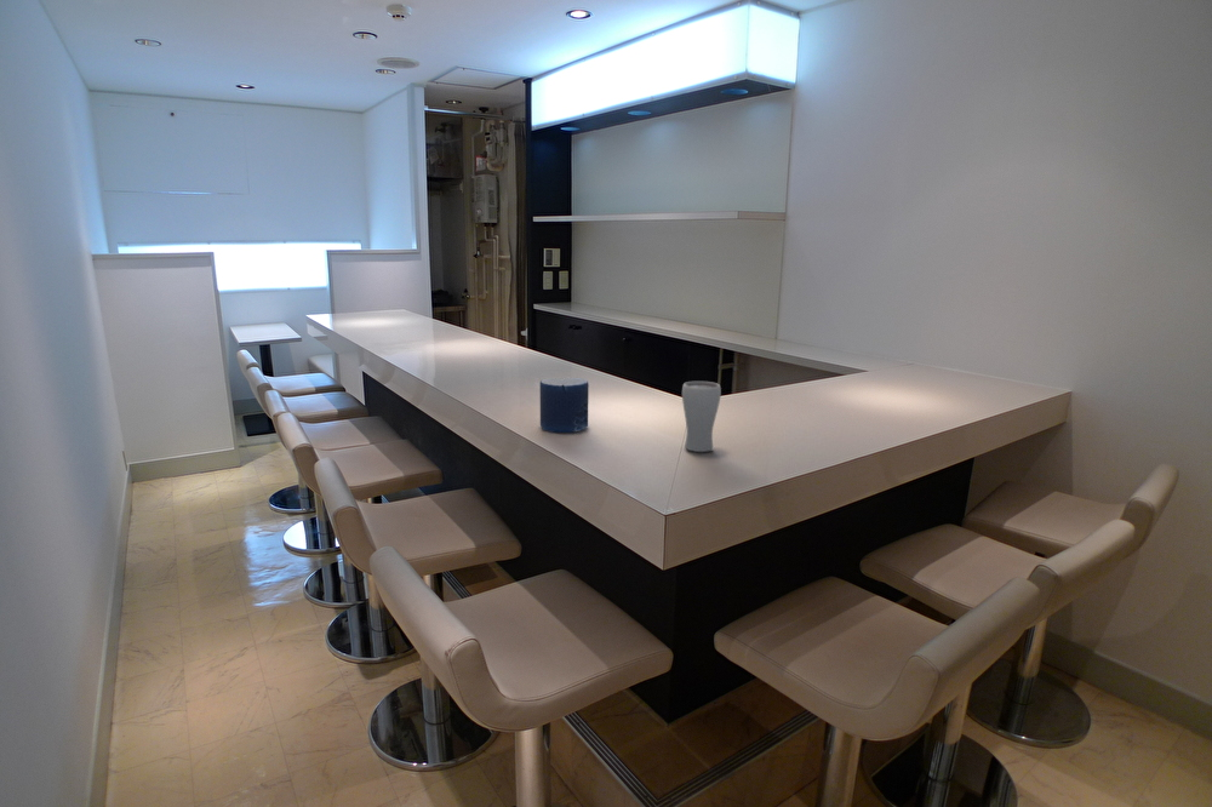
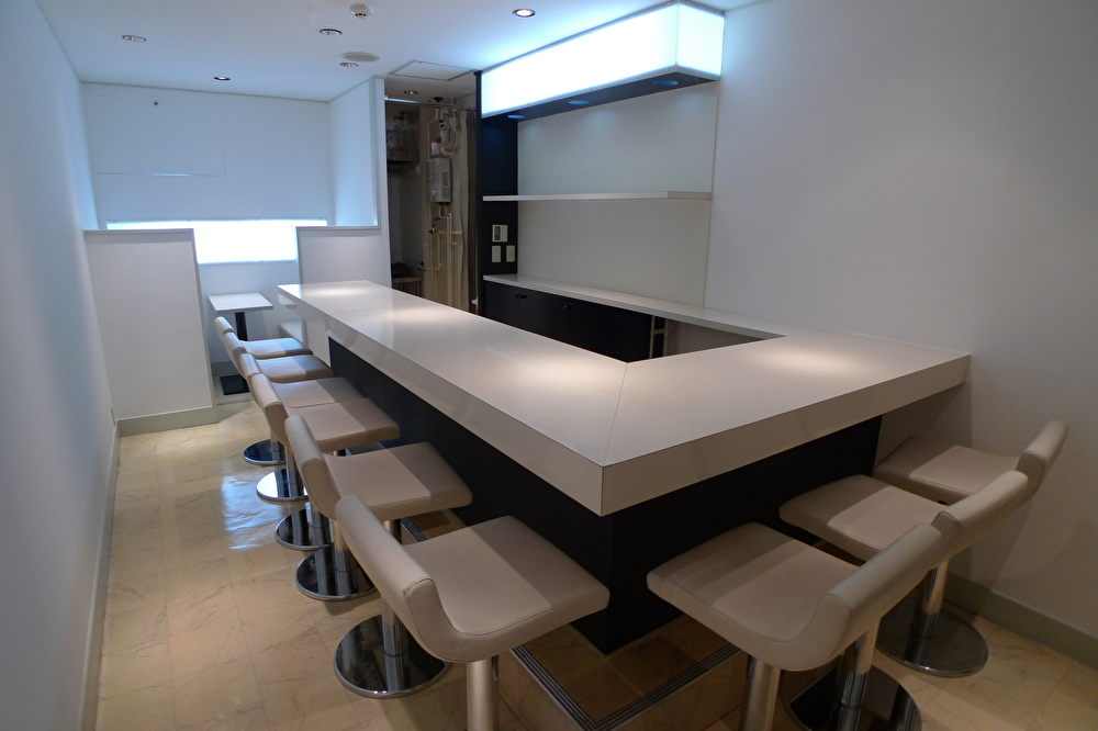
- drinking glass (699, 417)
- candle (564, 404)
